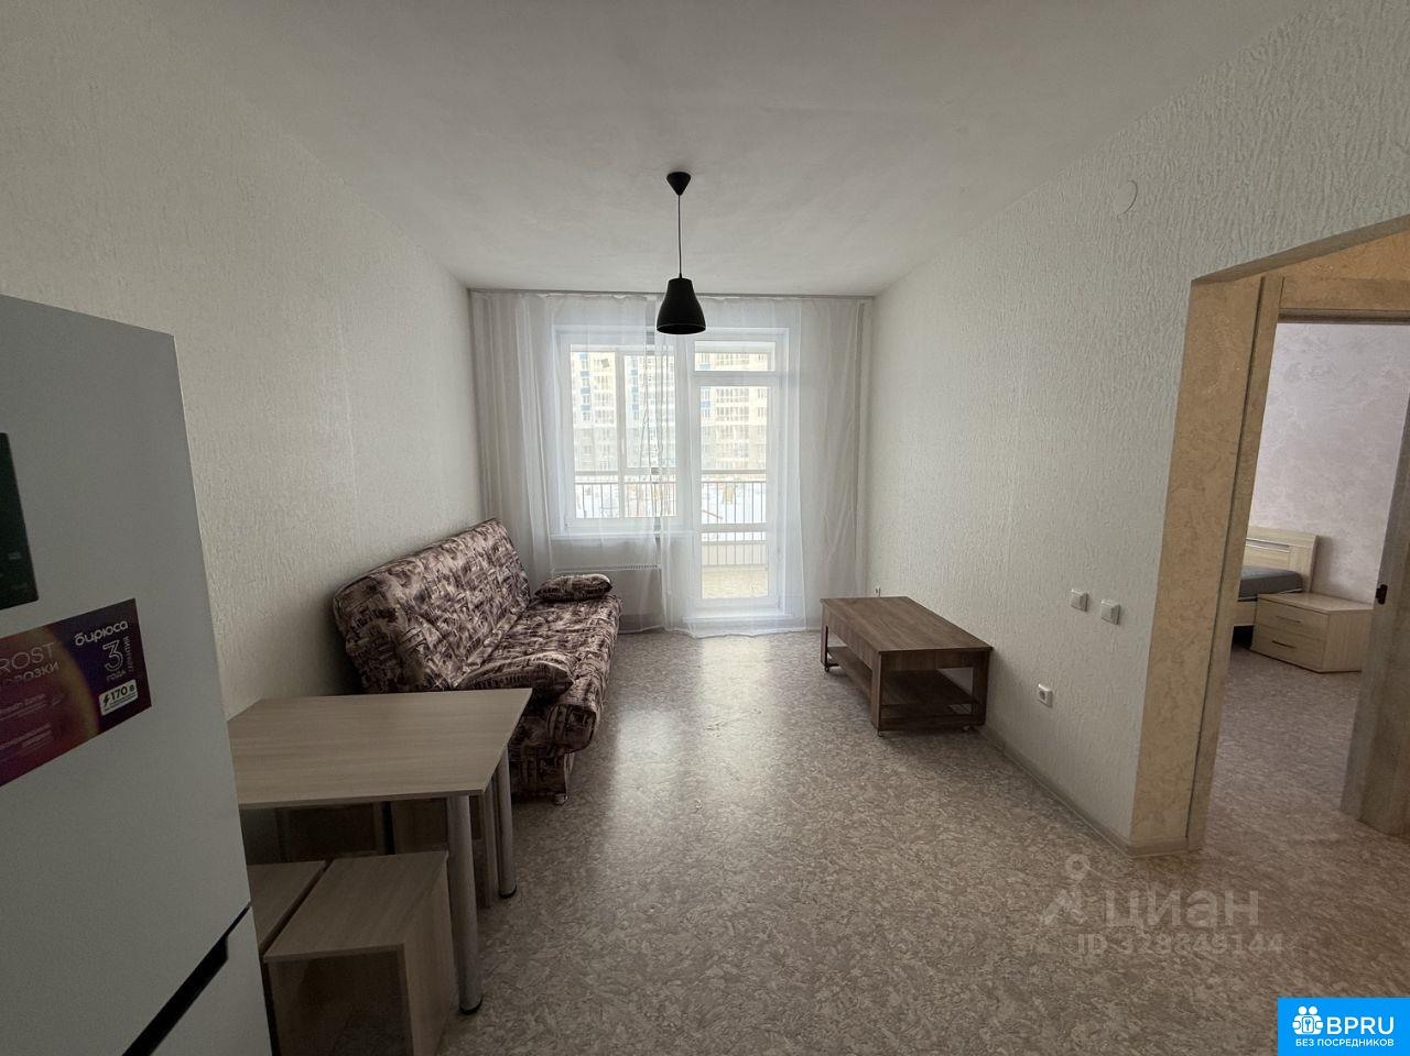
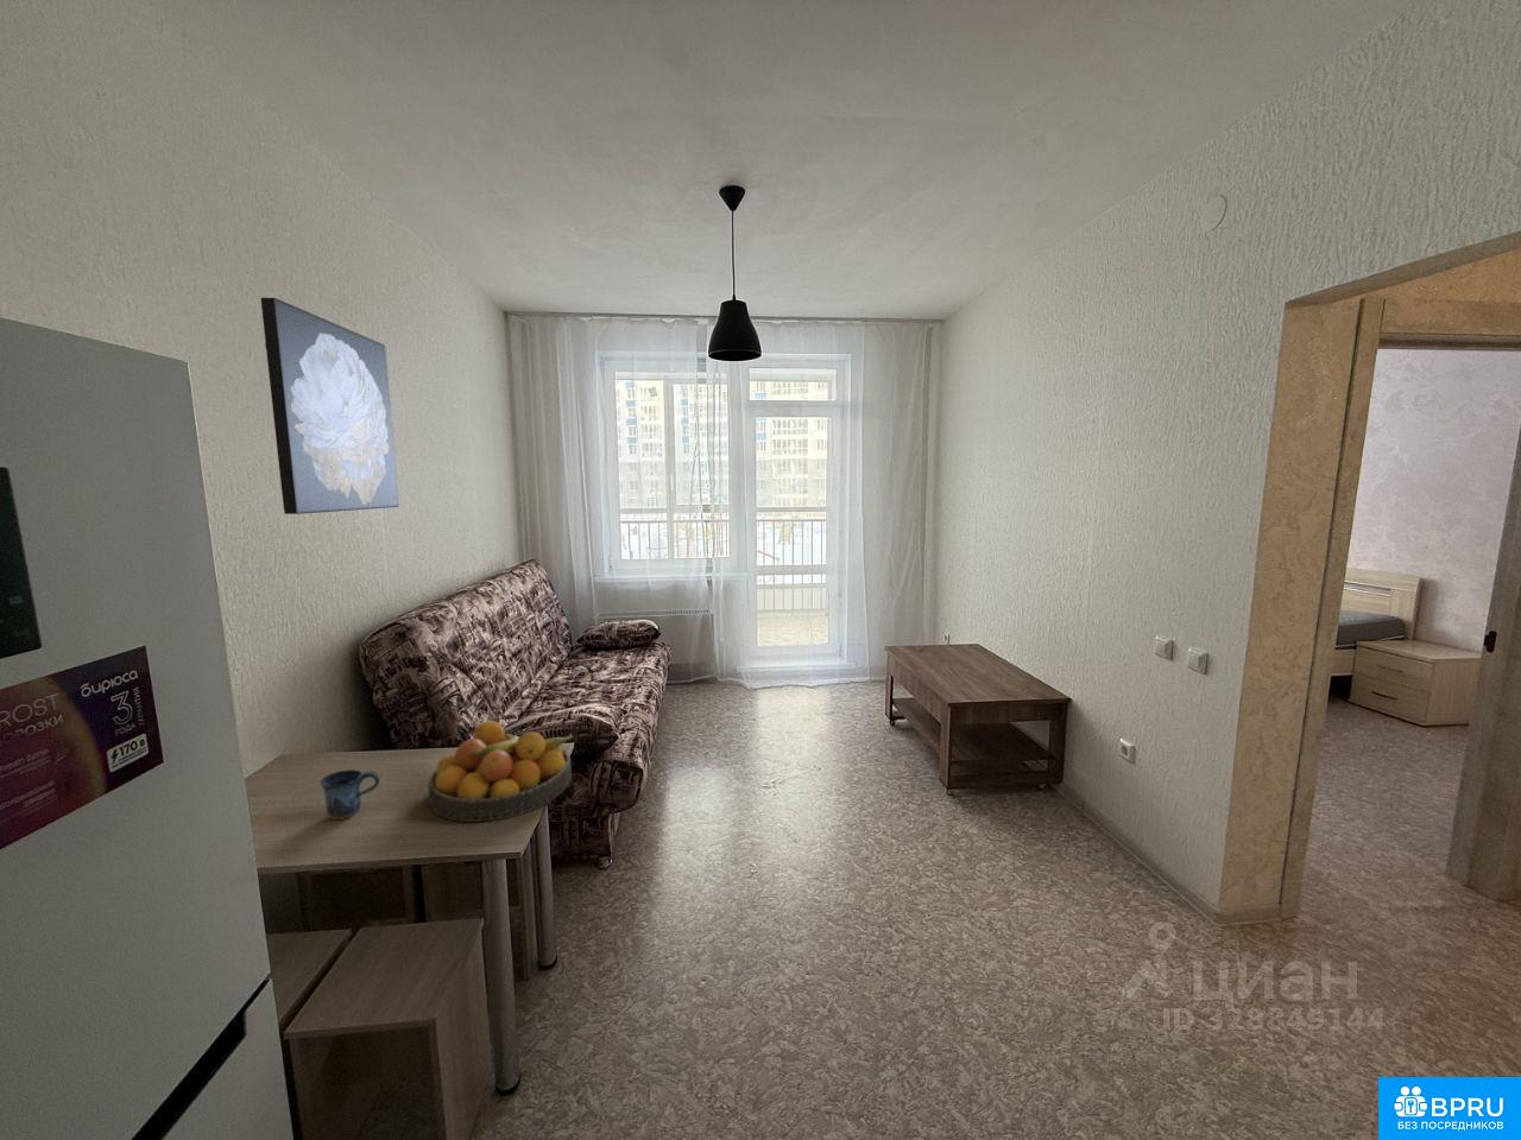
+ wall art (340, 419)
+ mug (349, 794)
+ fruit bowl (501, 760)
